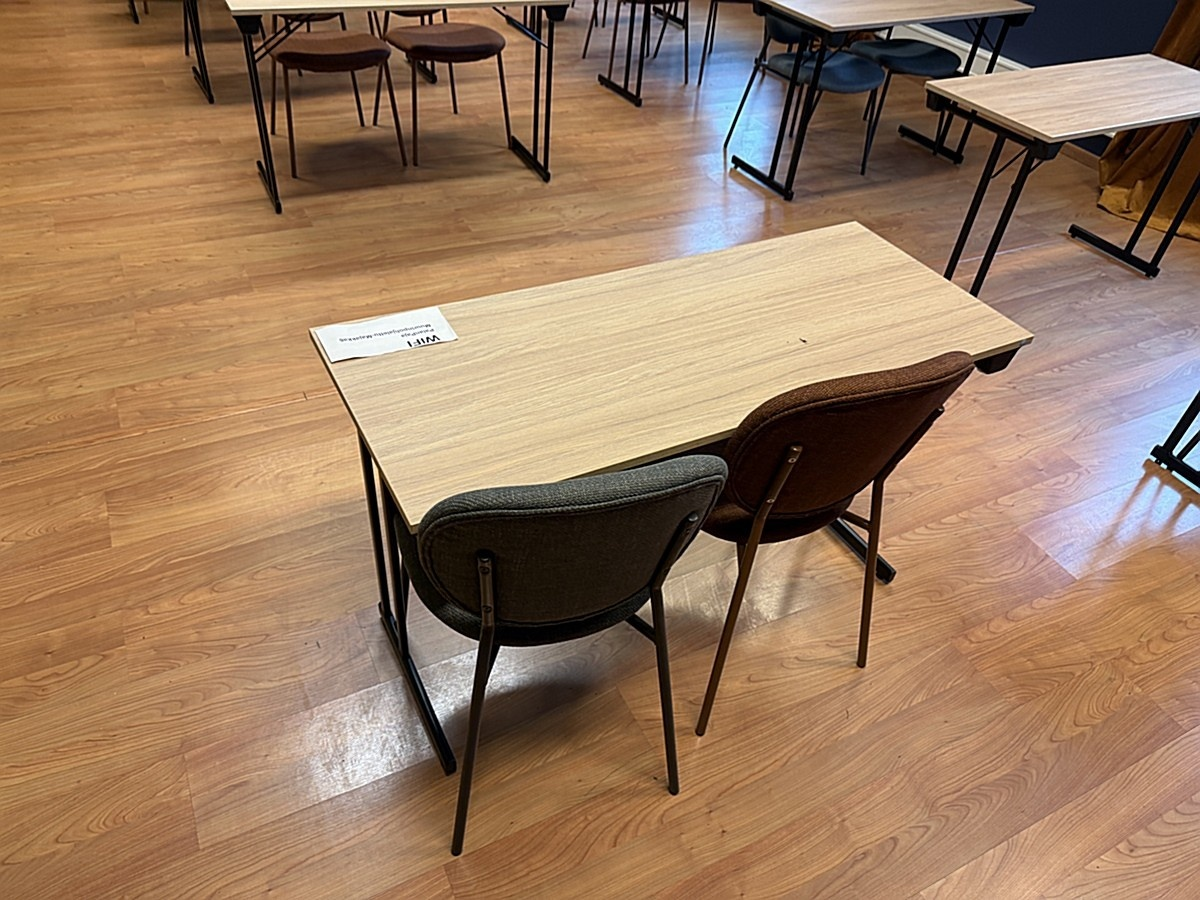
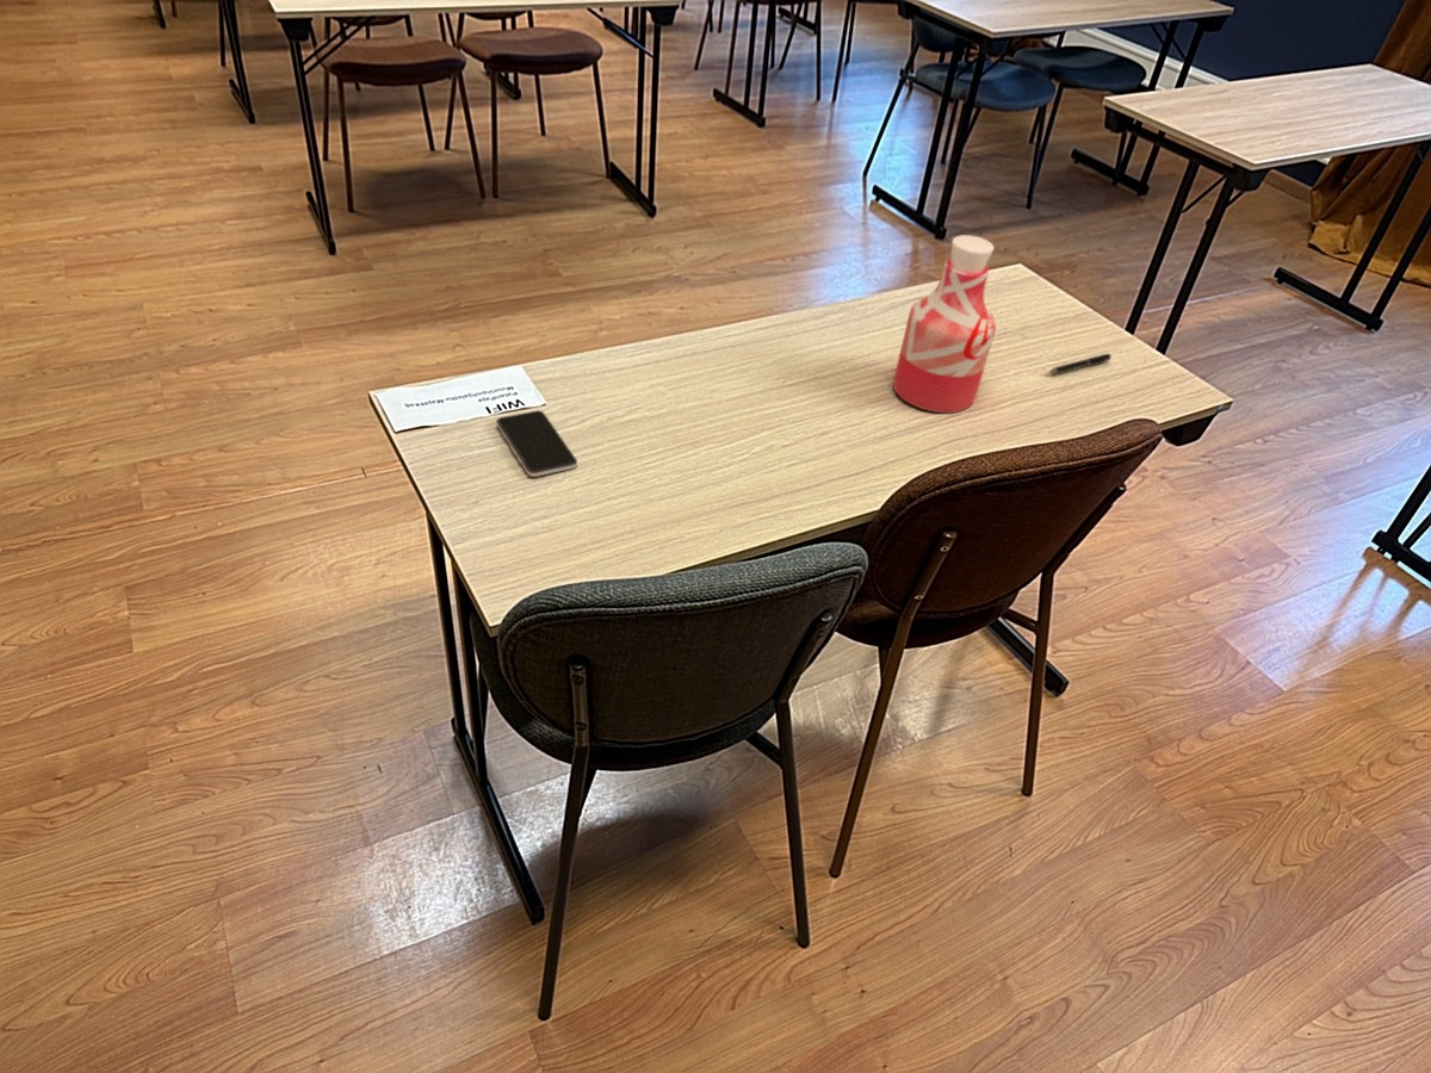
+ smartphone (535, 442)
+ pen (1079, 364)
+ bottle (952, 321)
